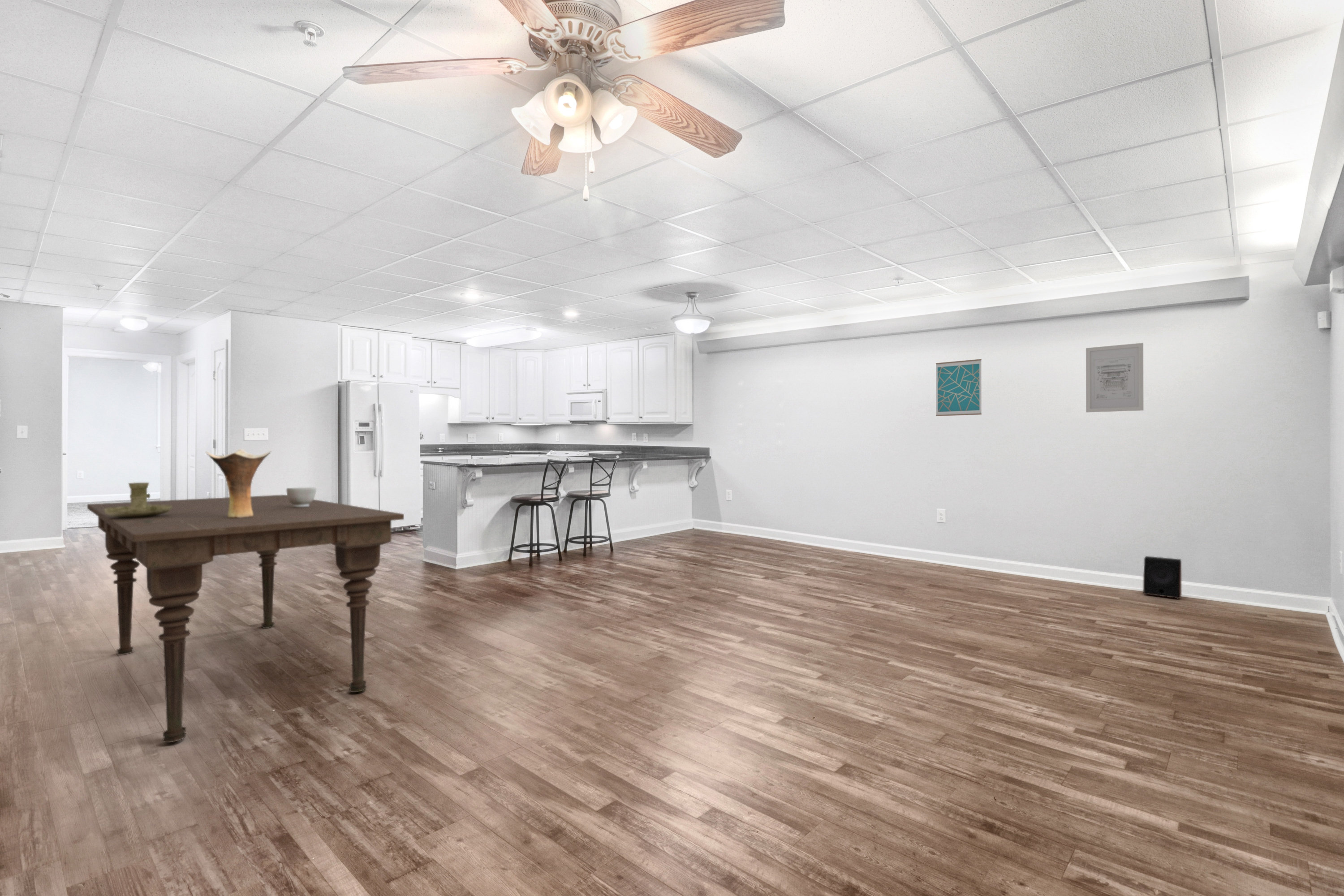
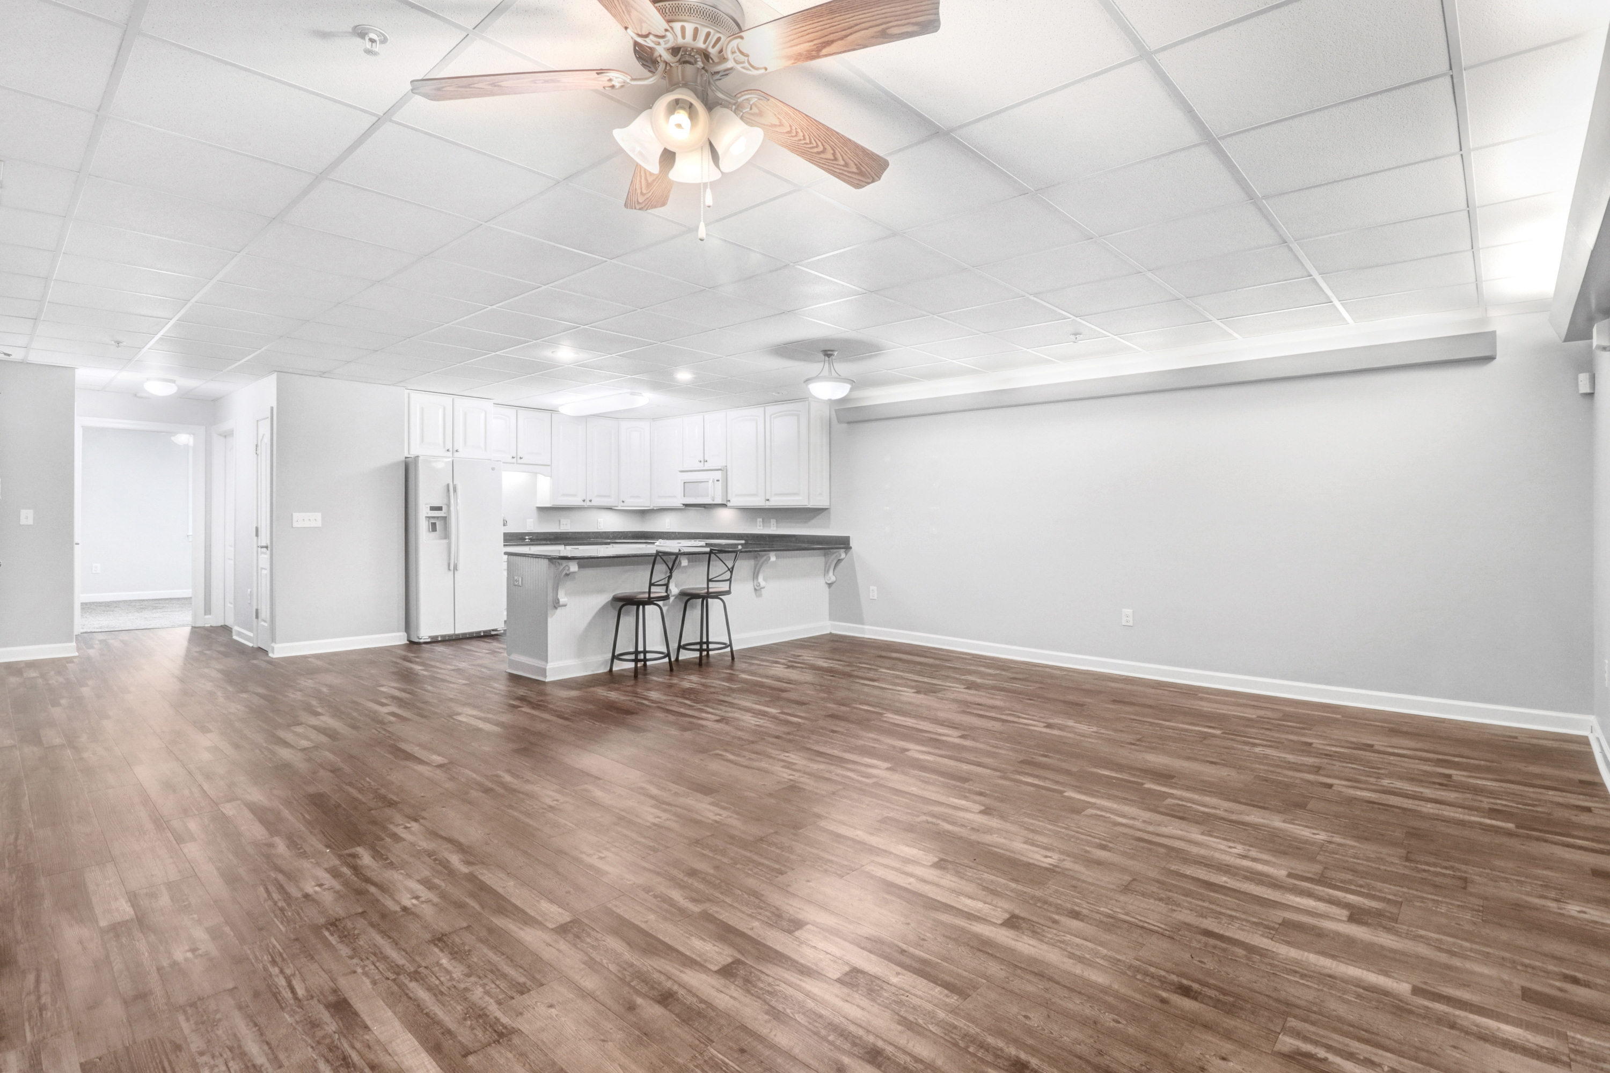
- vase (239, 482)
- bowl (302, 496)
- wall art (958, 388)
- speaker (1162, 577)
- dining table (262, 589)
- candle holder (138, 499)
- wall art (1114, 378)
